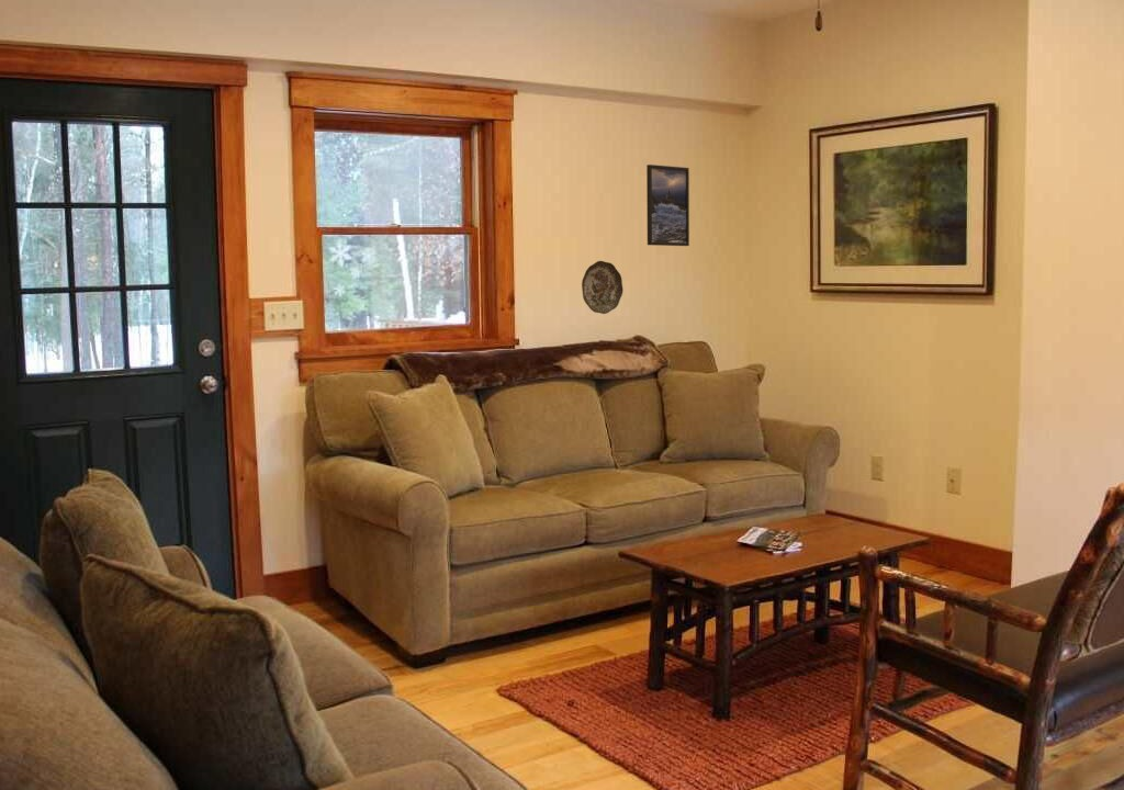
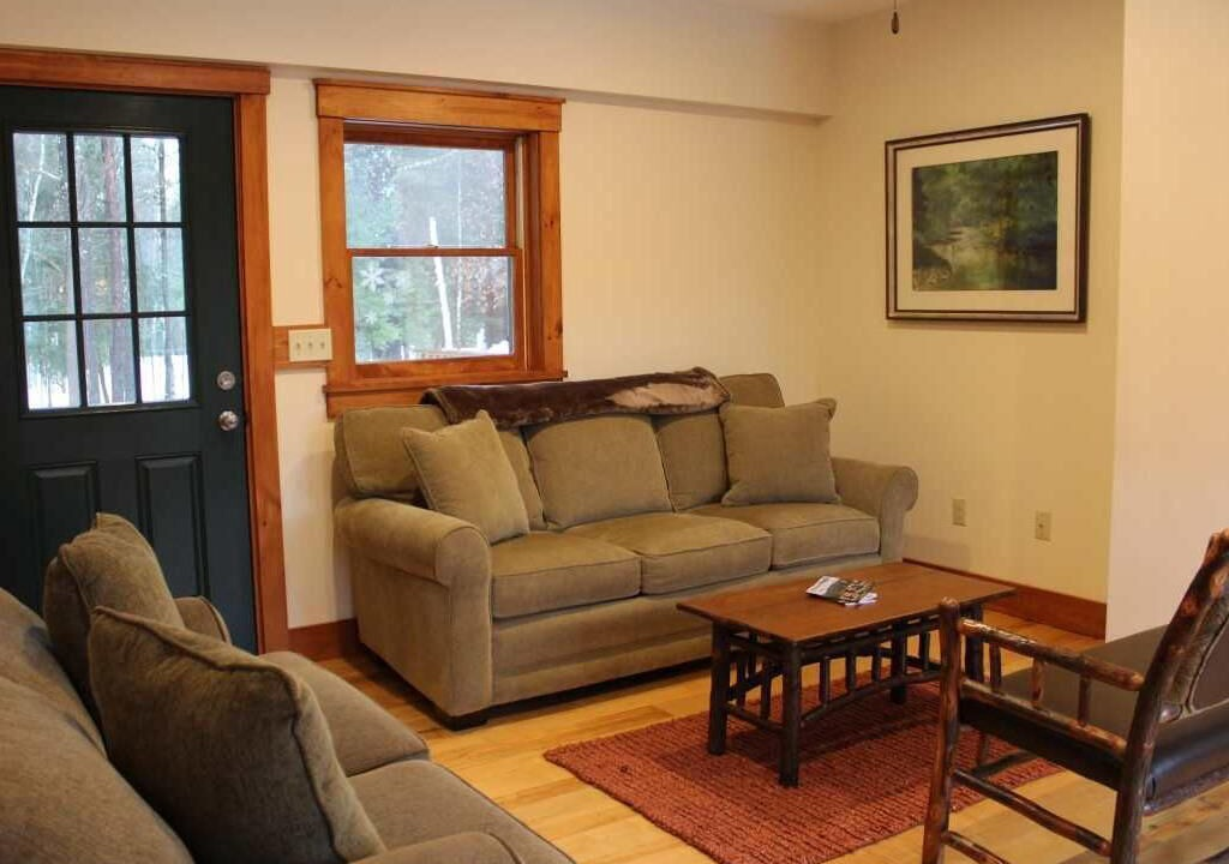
- decorative plate (600, 287)
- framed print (667, 205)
